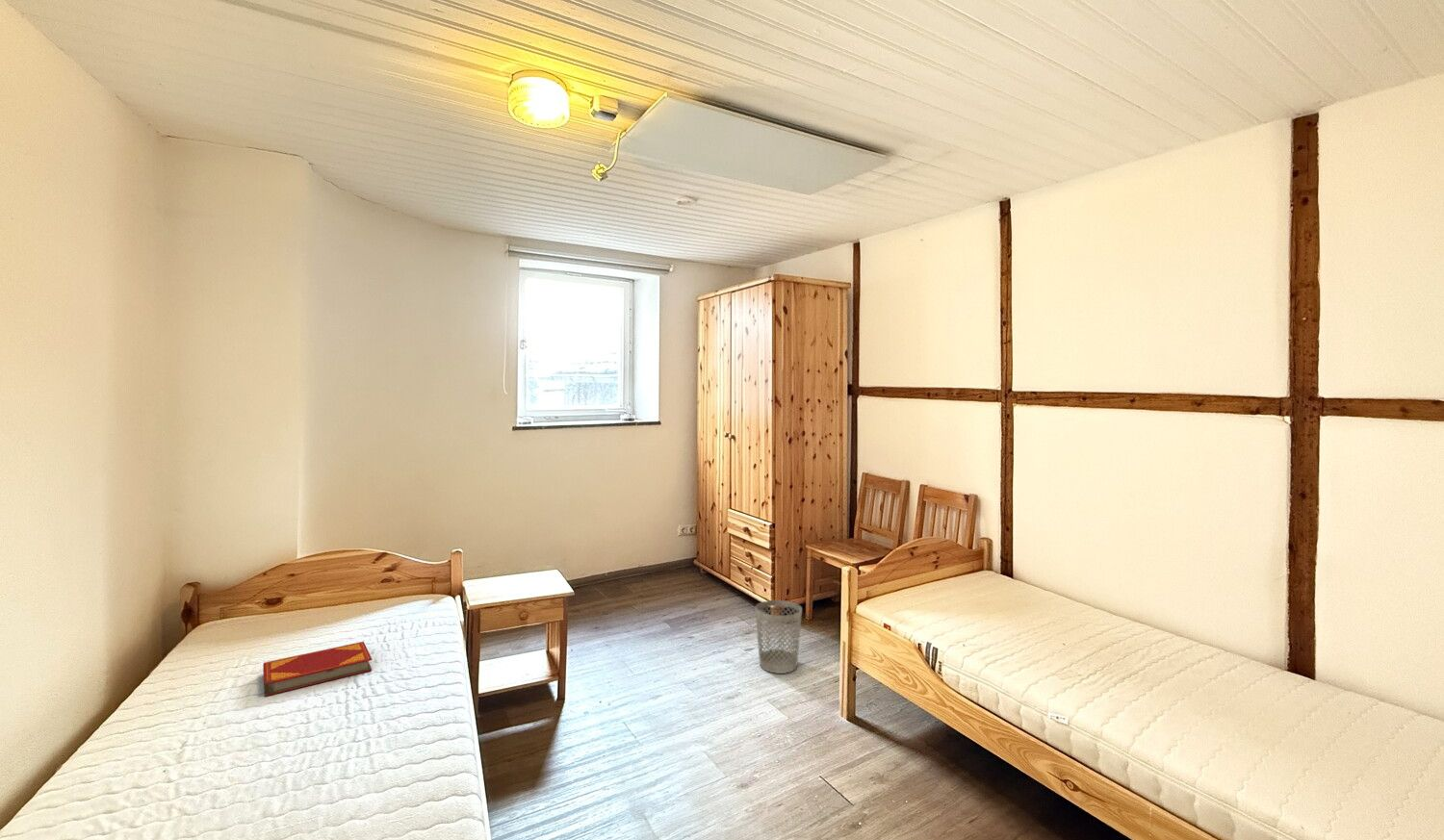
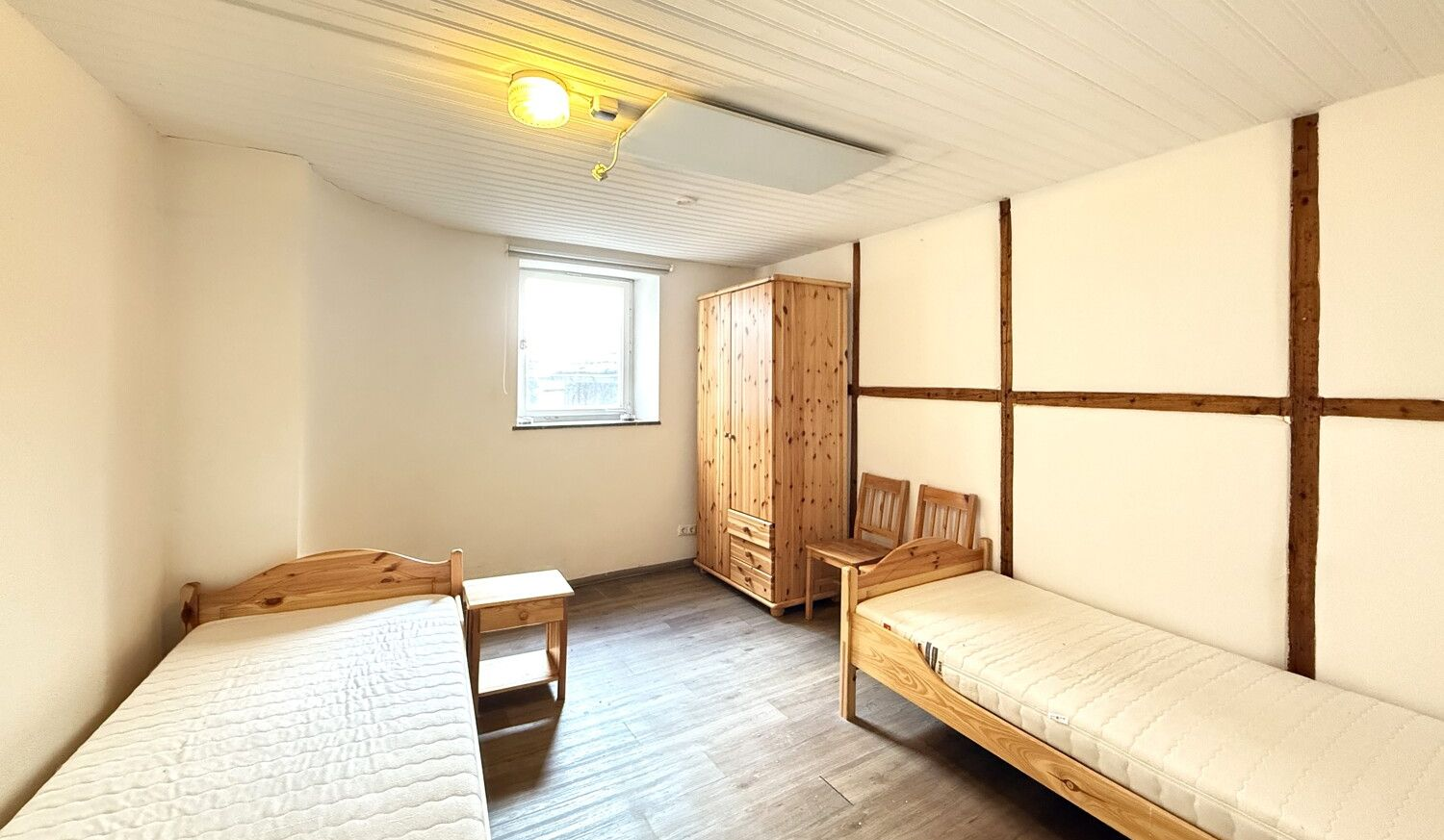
- hardback book (318, 666)
- wastebasket (778, 636)
